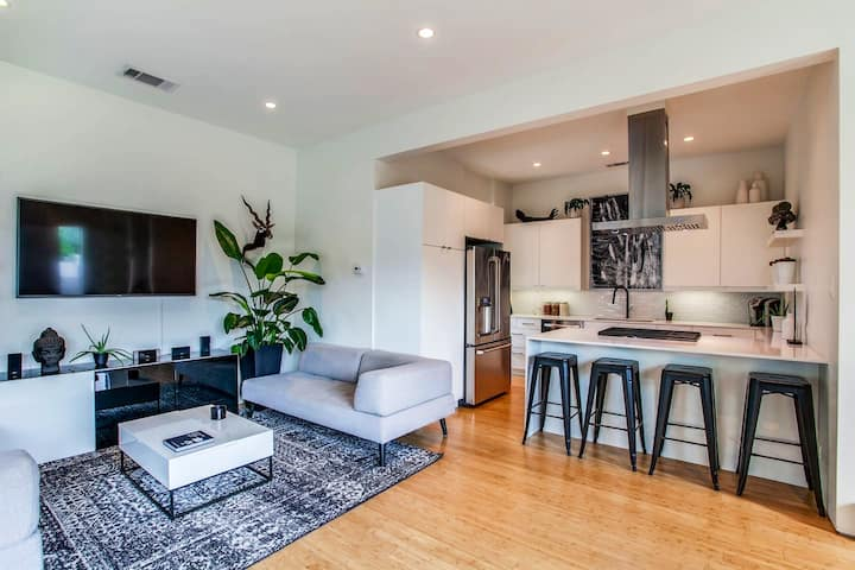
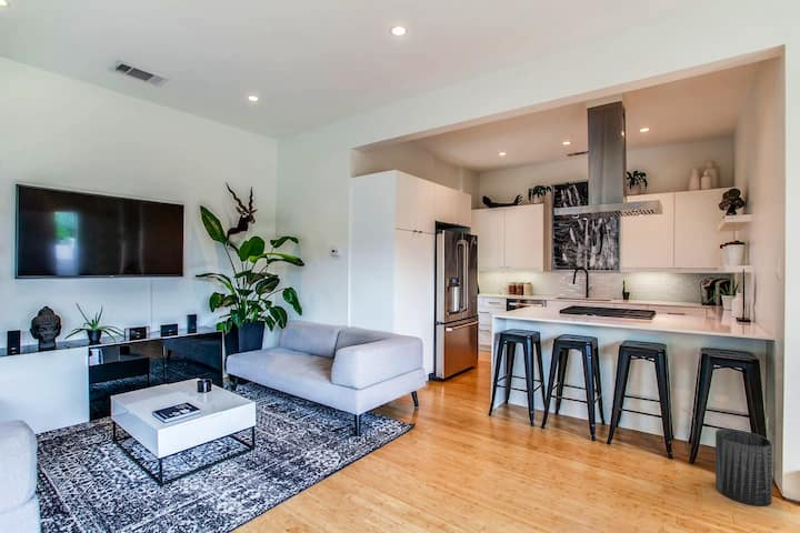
+ trash can (742, 465)
